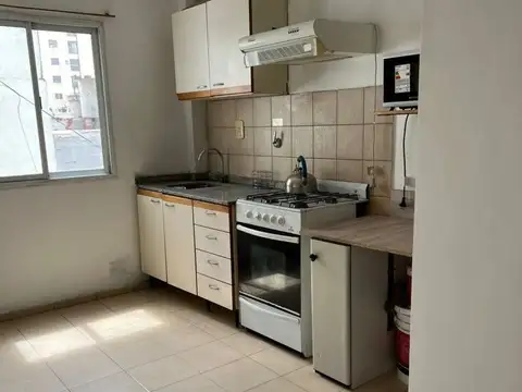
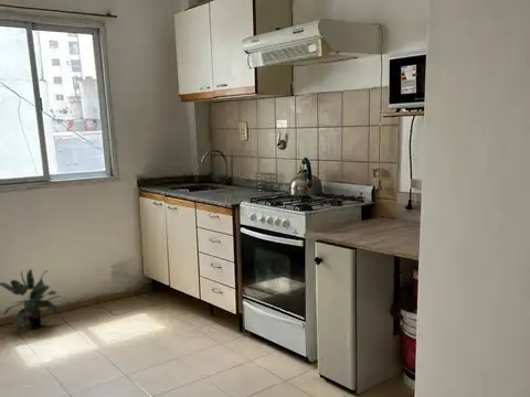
+ potted plant (32, 300)
